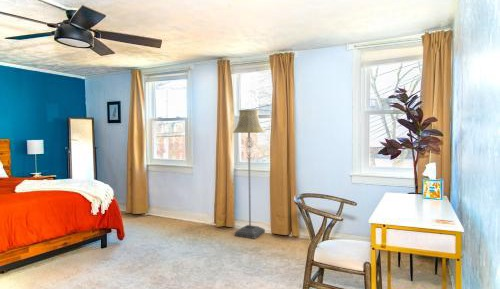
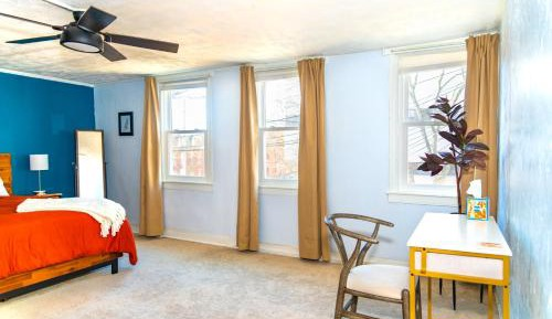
- floor lamp (249, 172)
